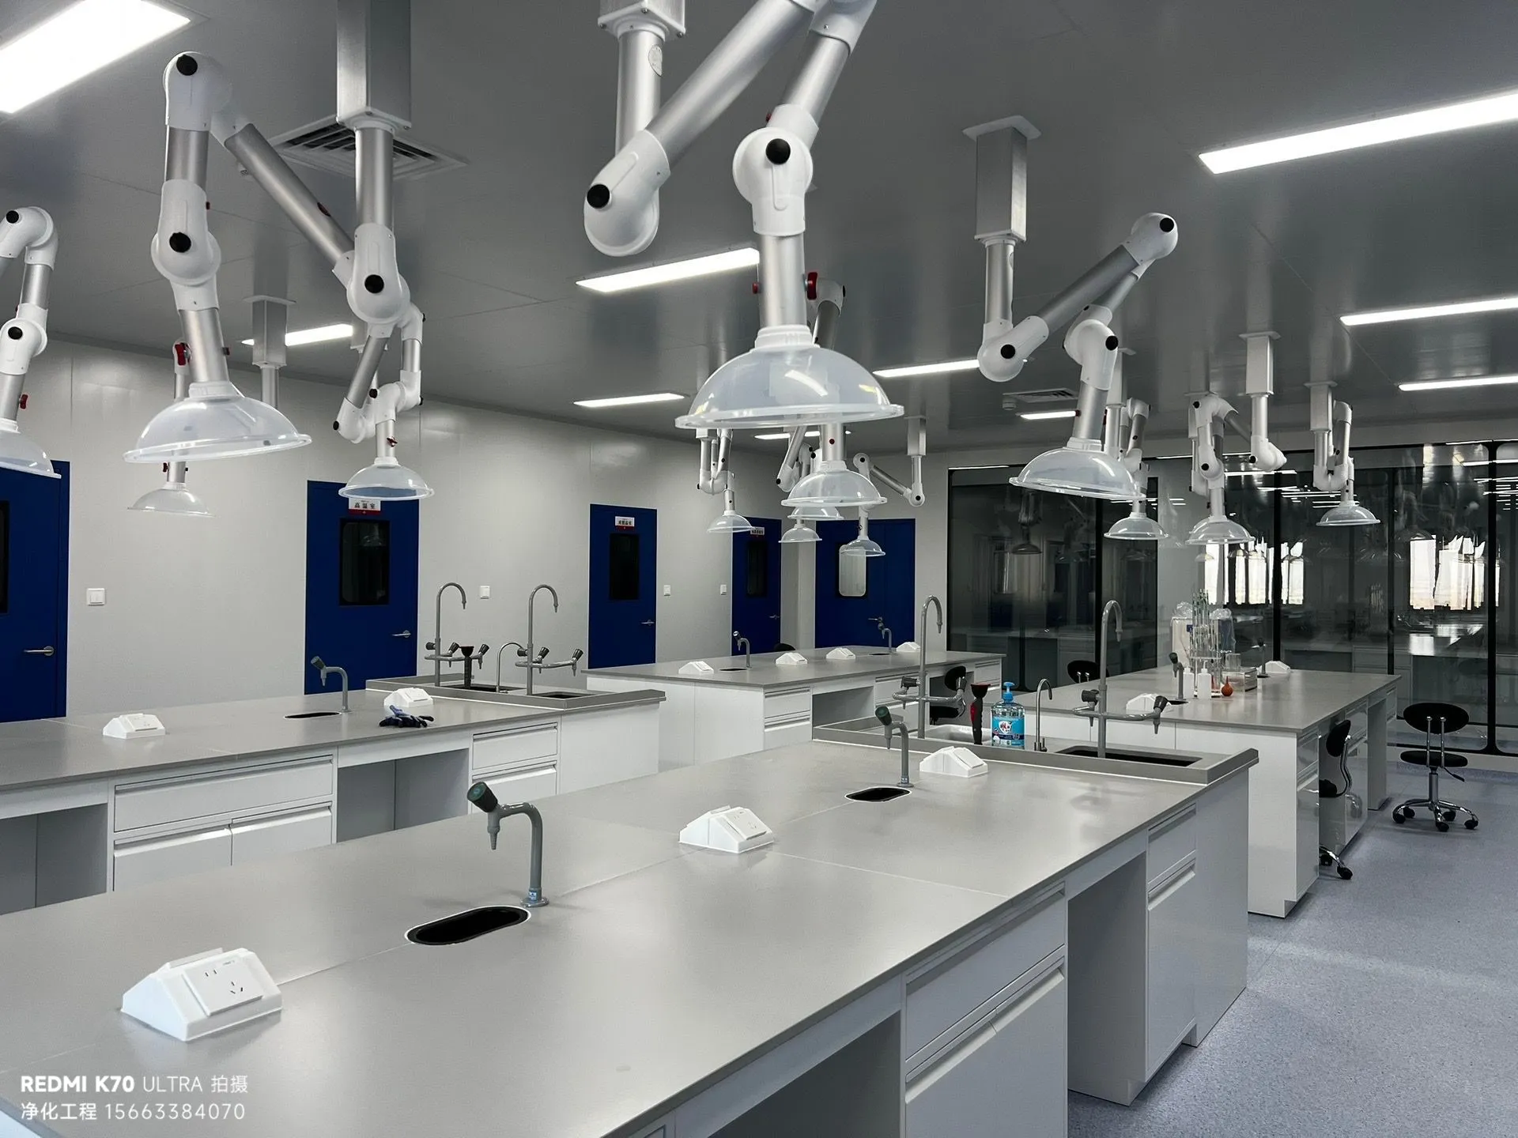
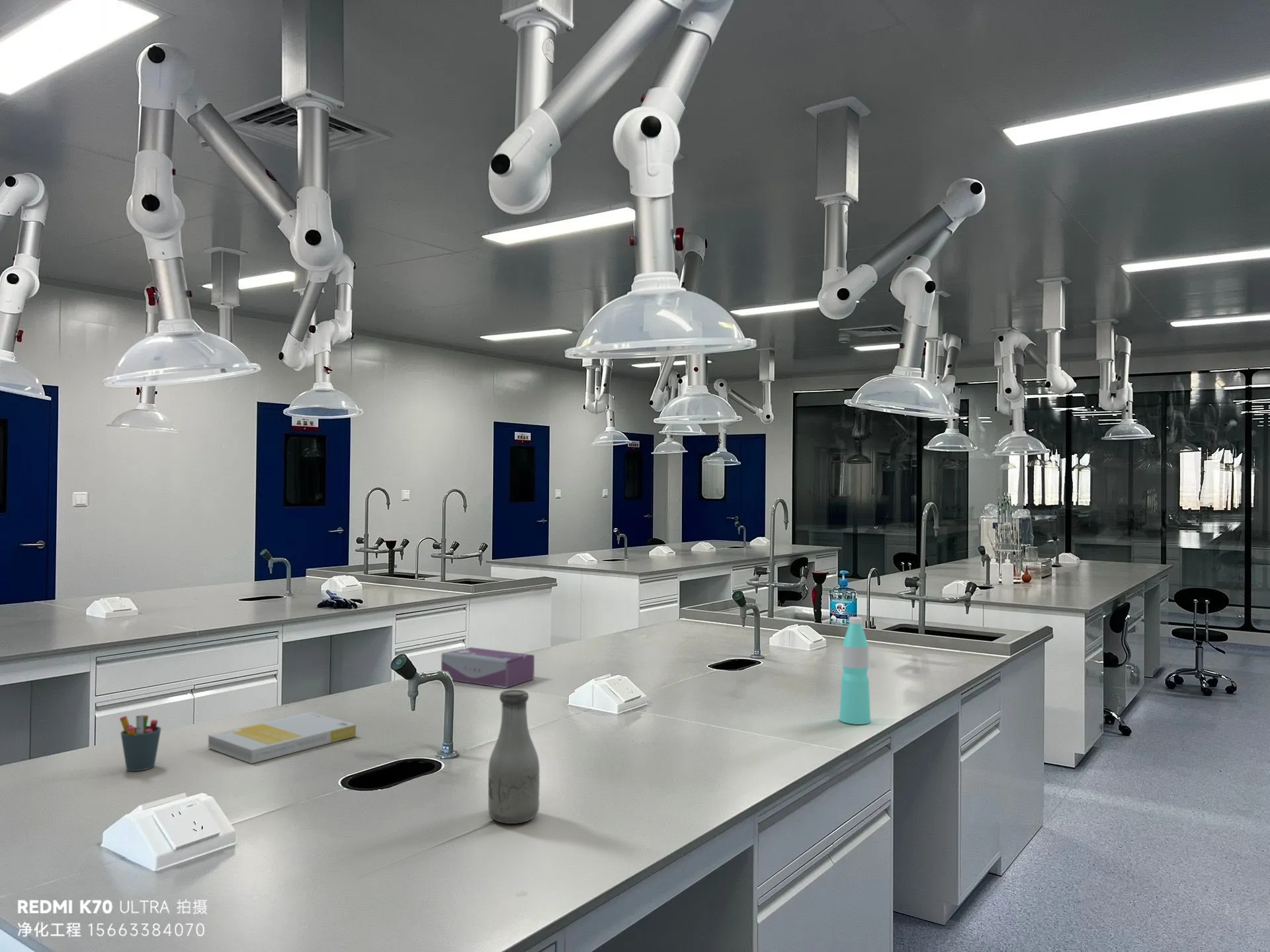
+ book (283, 735)
+ pen holder (140, 738)
+ water bottle (855, 668)
+ bottle (514, 754)
+ tissue box (487, 666)
